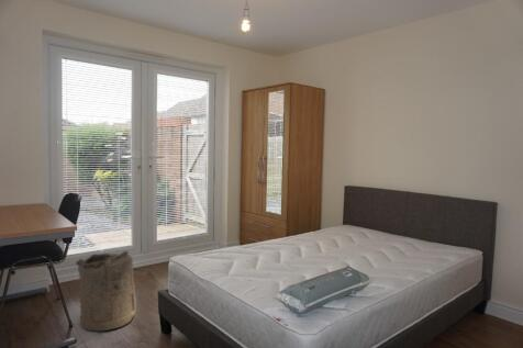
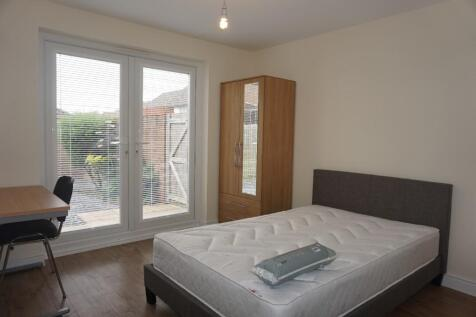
- laundry hamper (110, 285)
